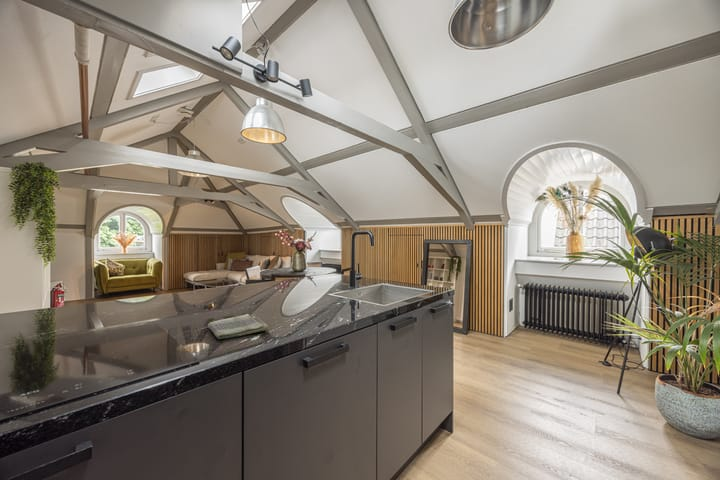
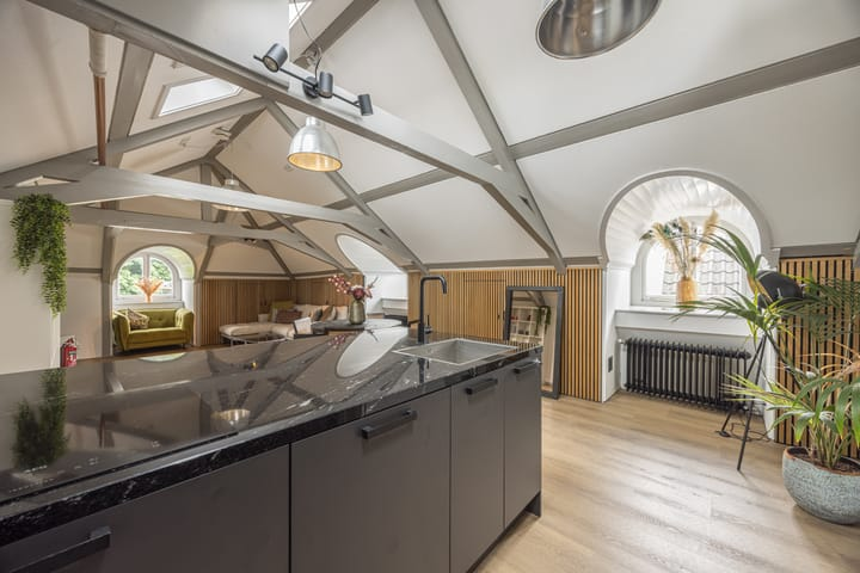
- dish towel (238, 325)
